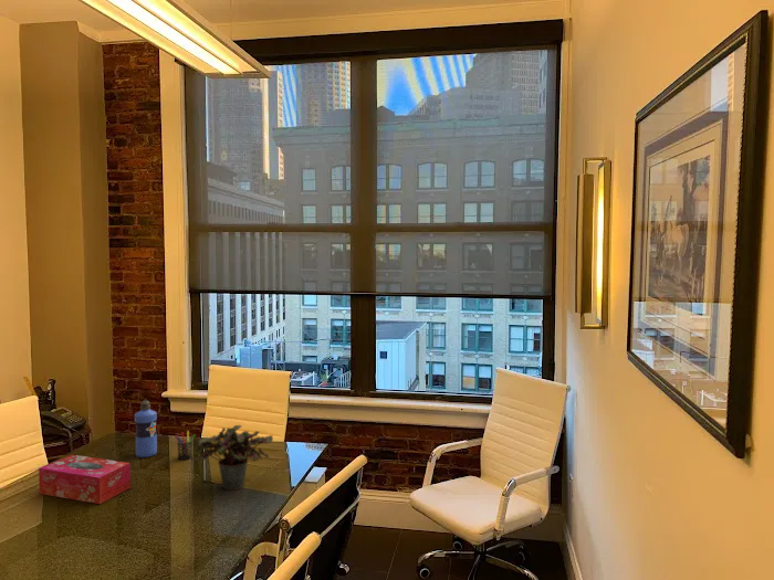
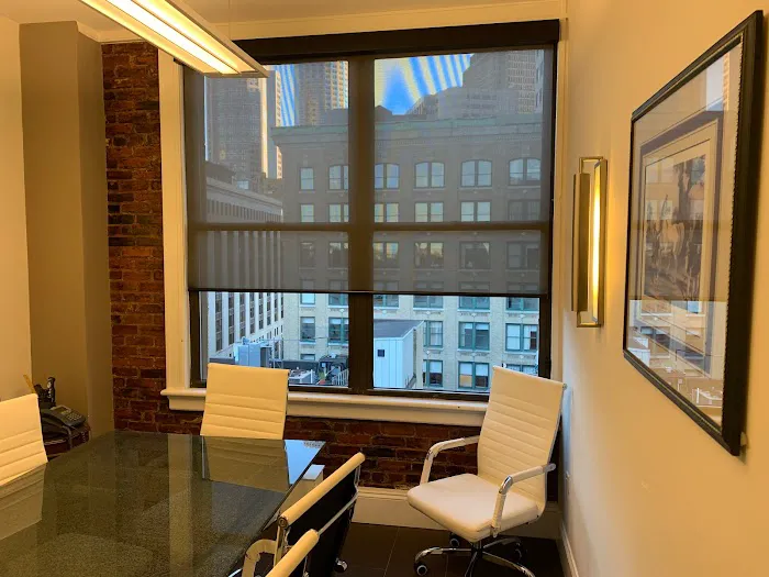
- potted plant (232, 457)
- tissue box (85, 477)
- water bottle (146, 426)
- pen holder (186, 443)
